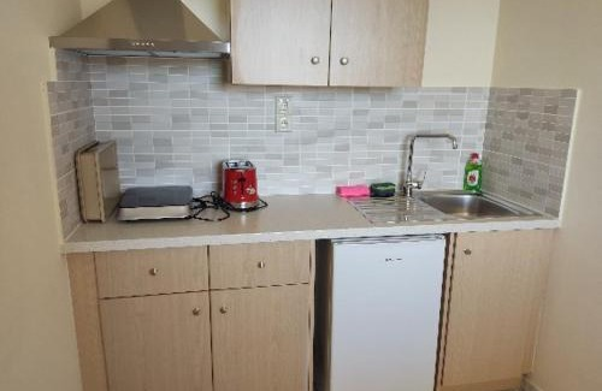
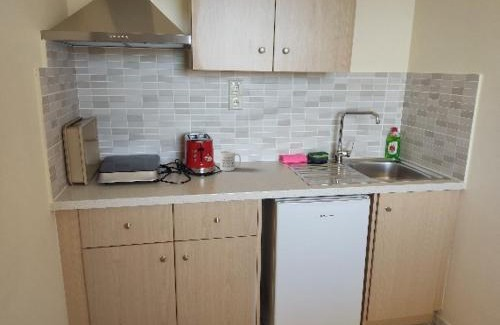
+ mug (230, 160)
